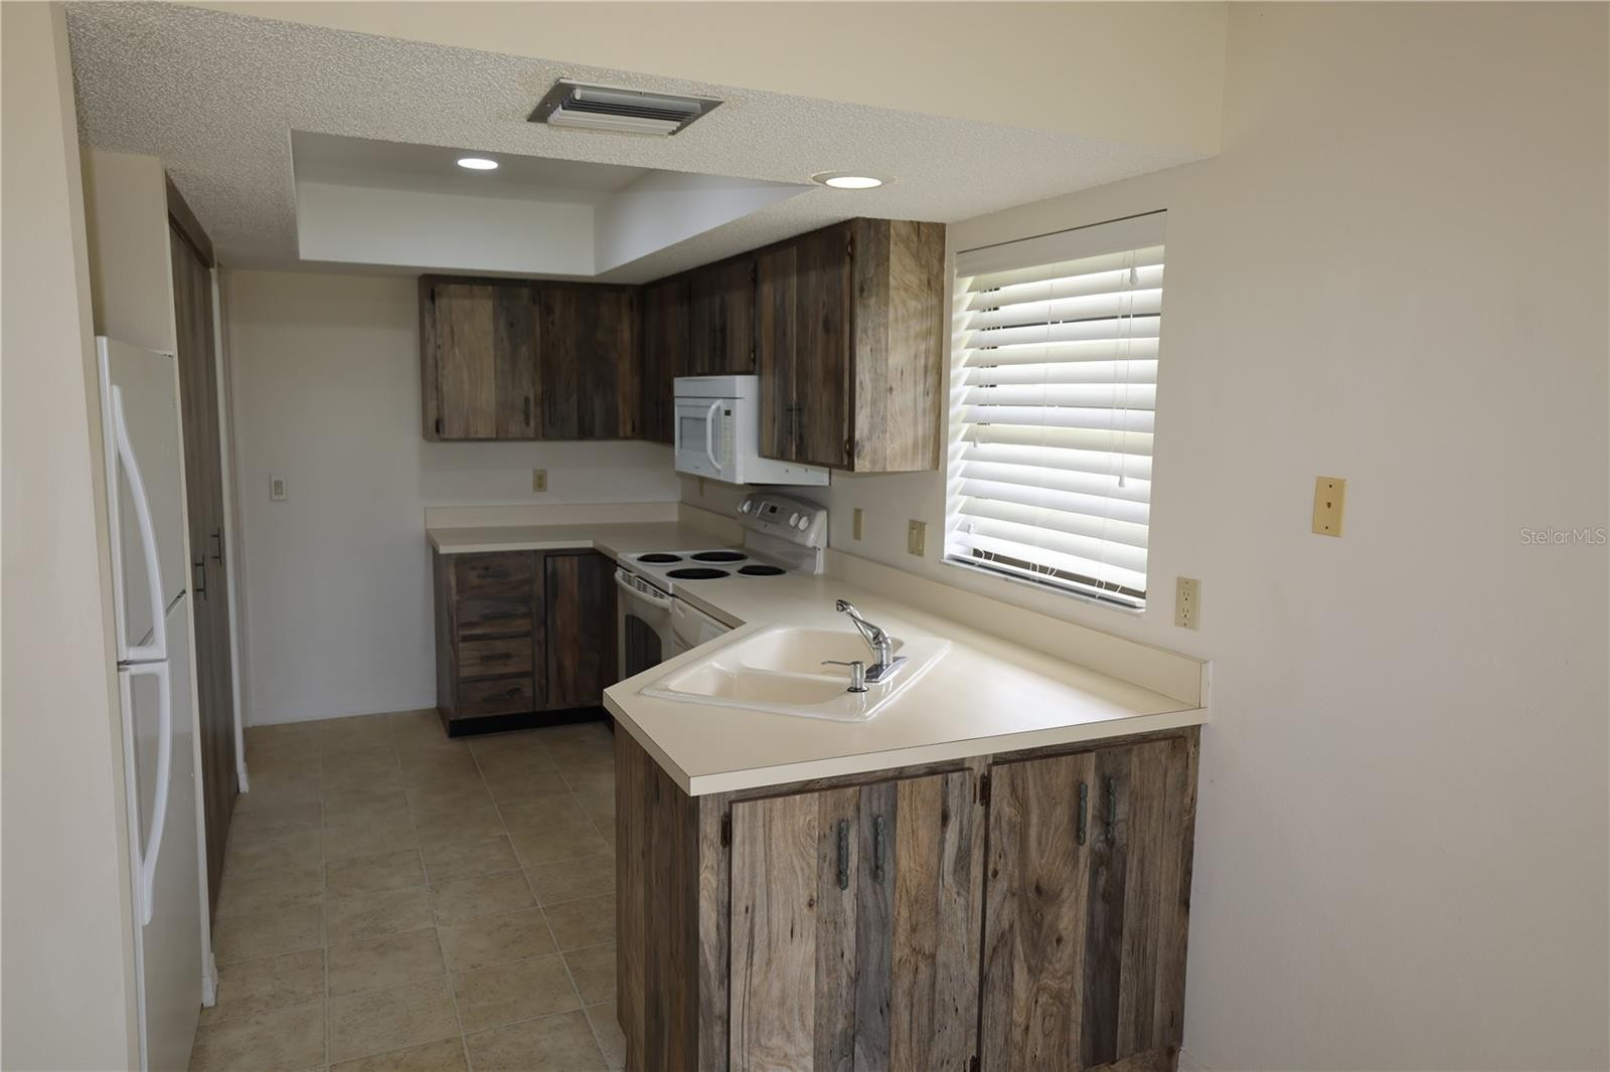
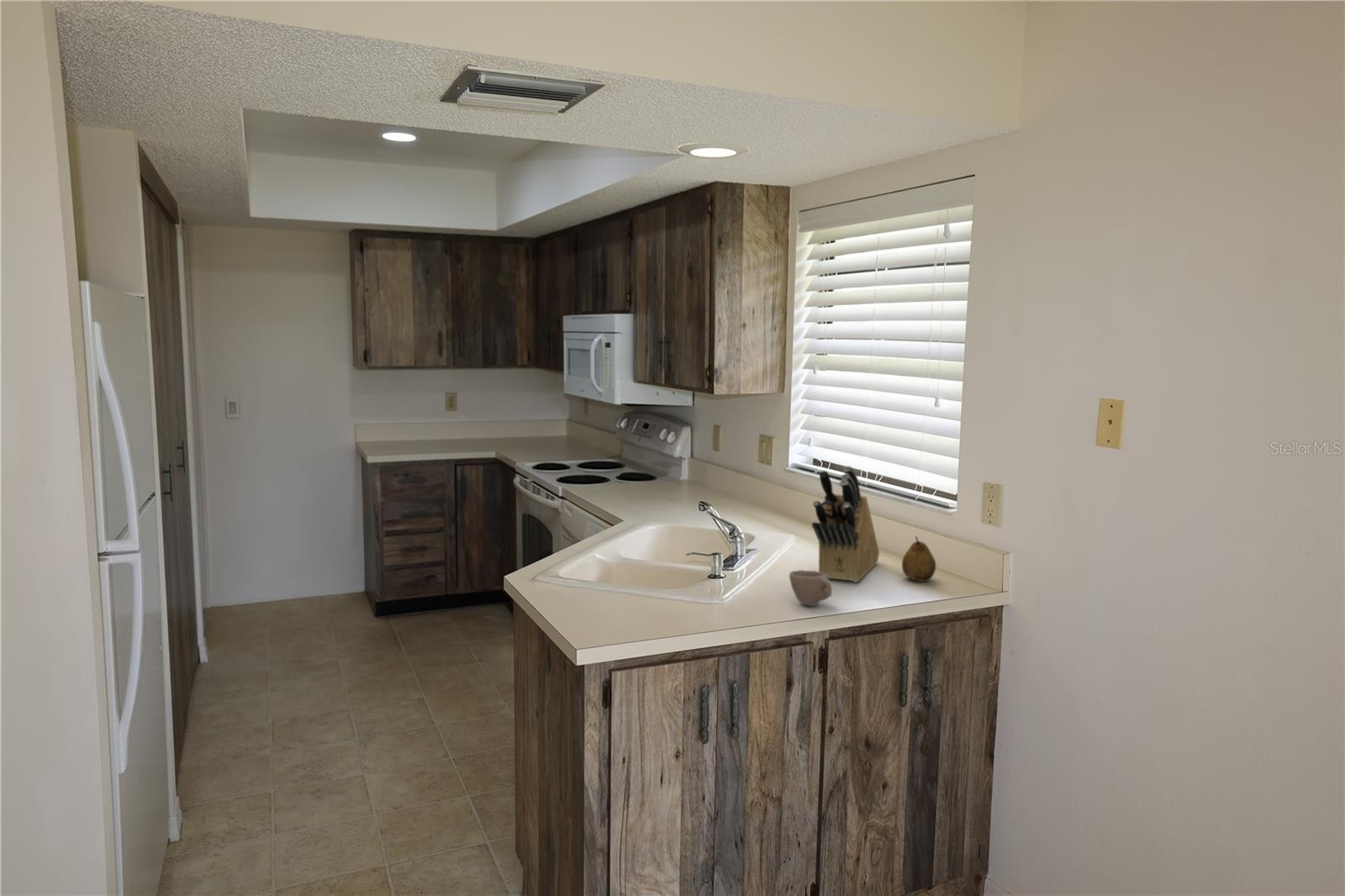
+ knife block (847, 518)
+ fruit (919, 557)
+ cup (814, 589)
